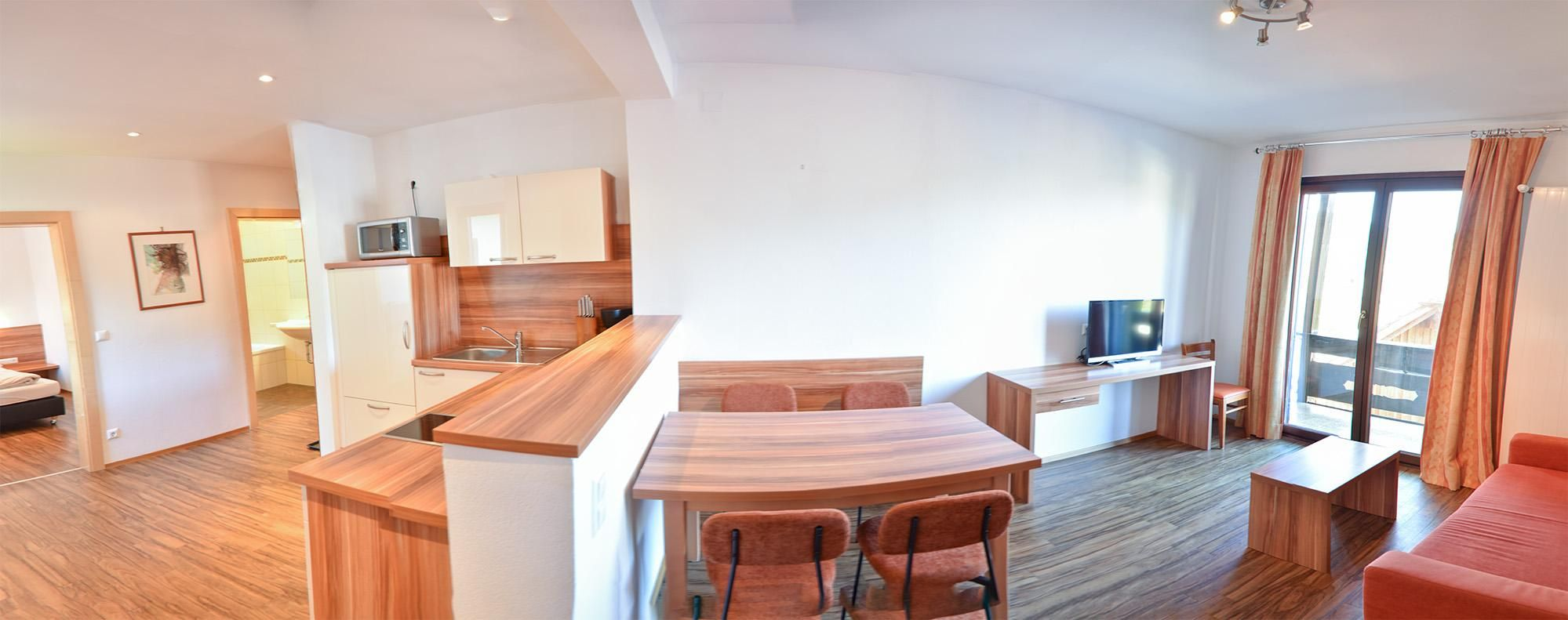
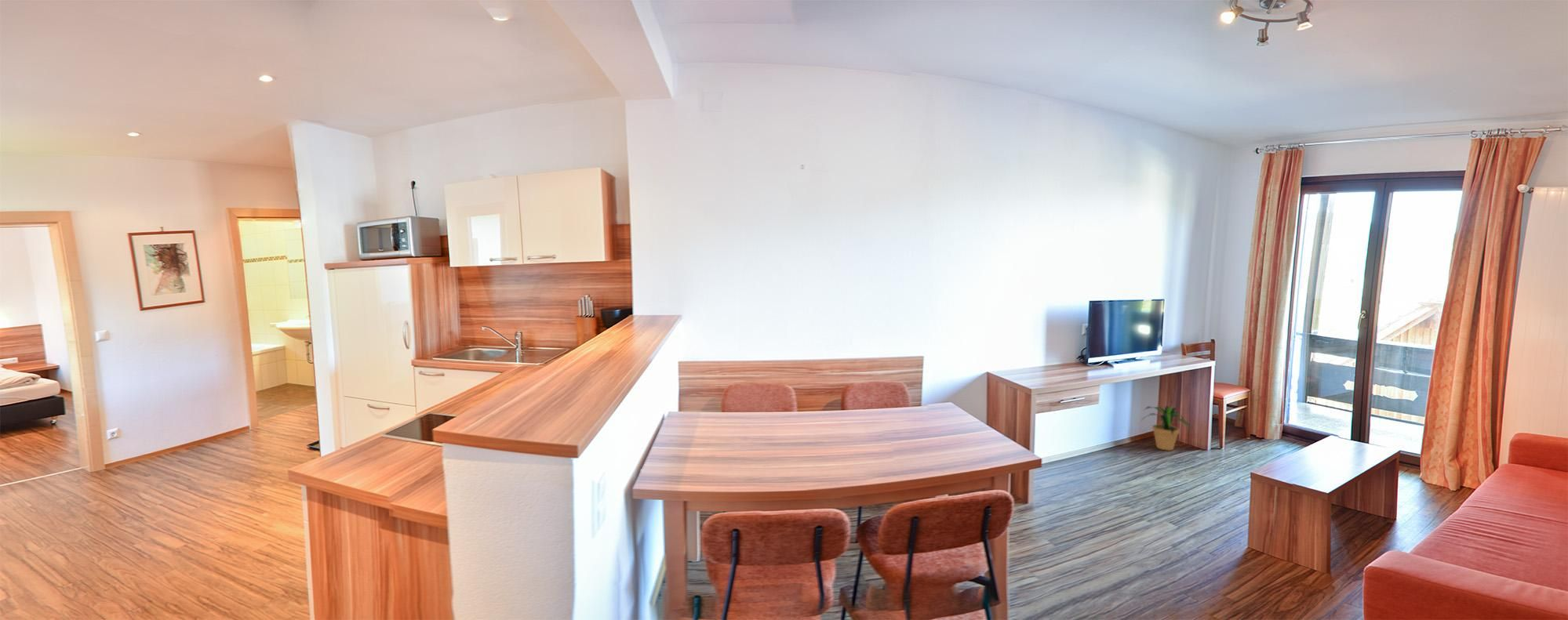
+ potted plant (1166, 428)
